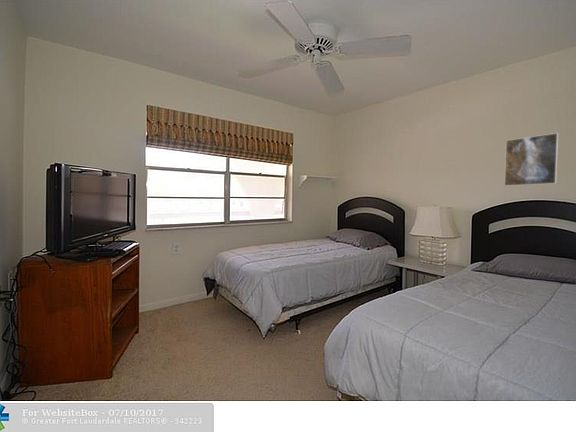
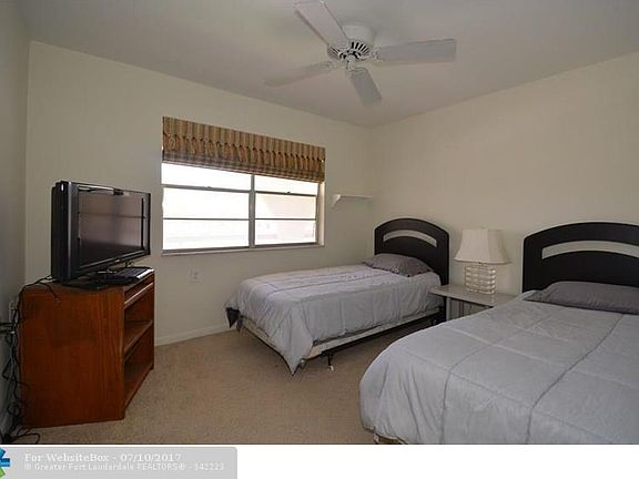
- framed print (529, 161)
